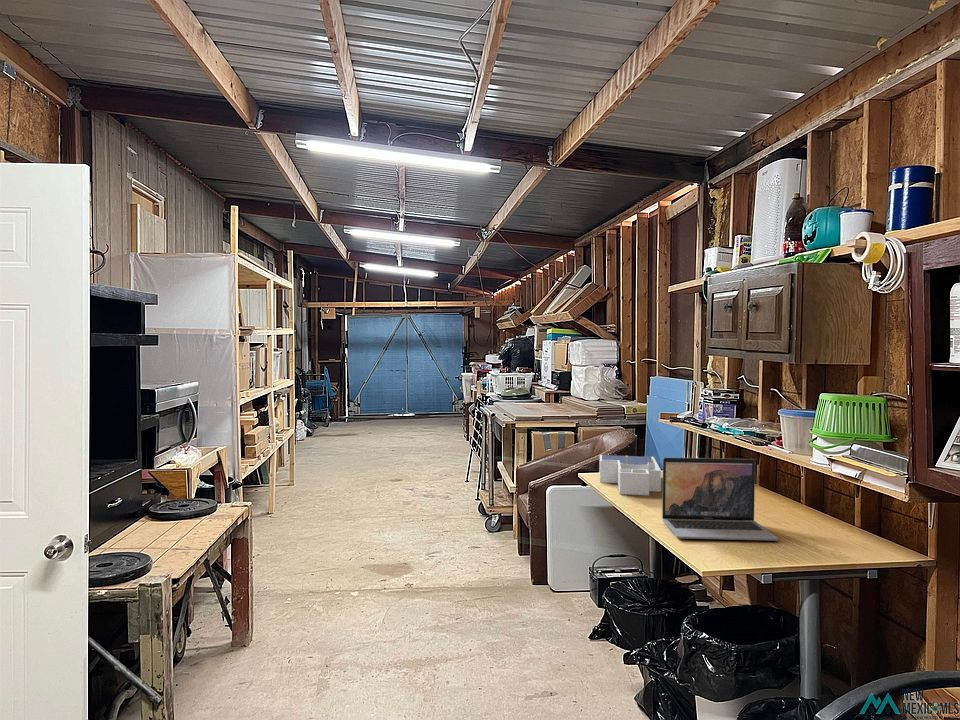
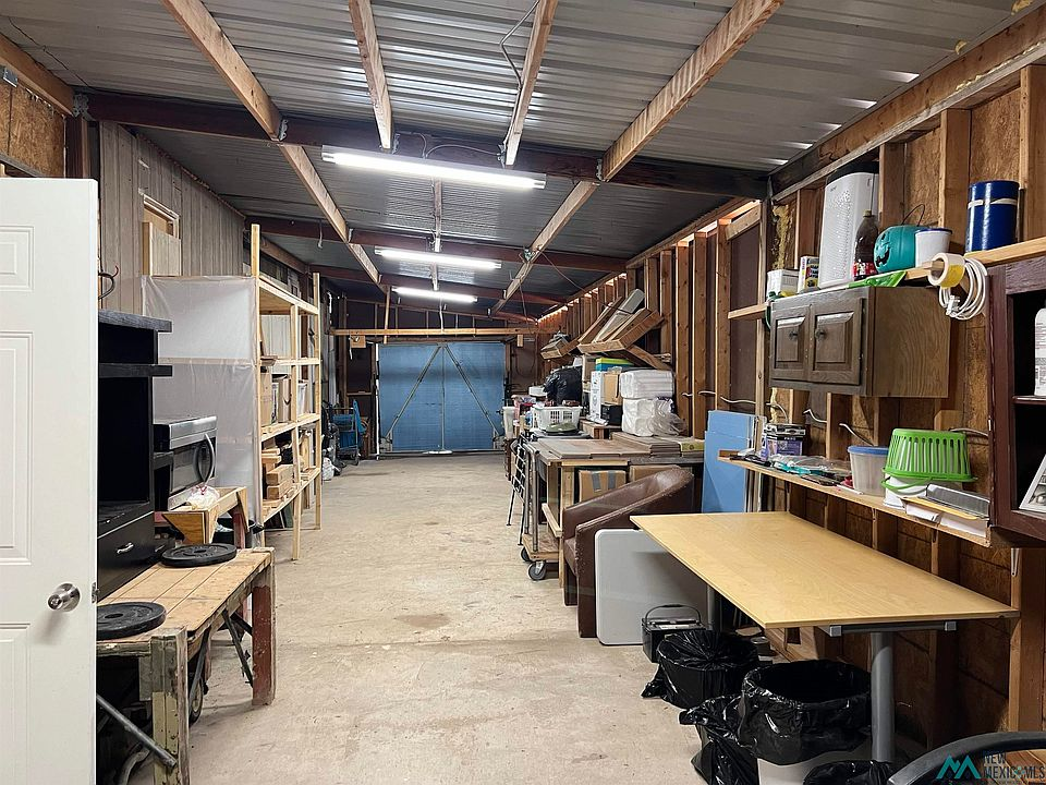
- desk organizer (628, 473)
- laptop (718, 497)
